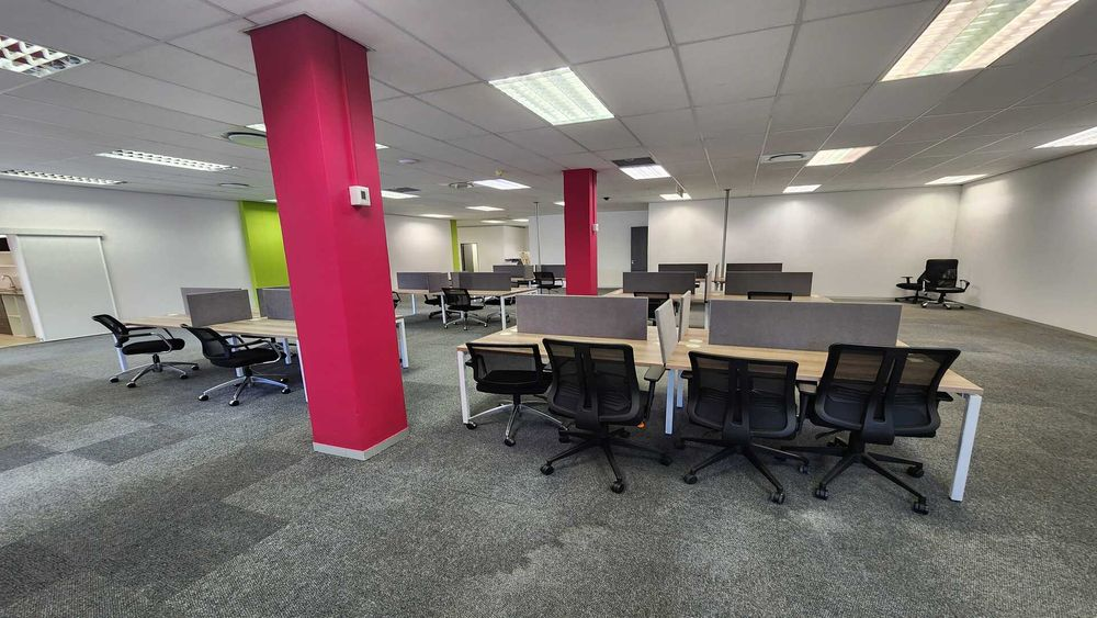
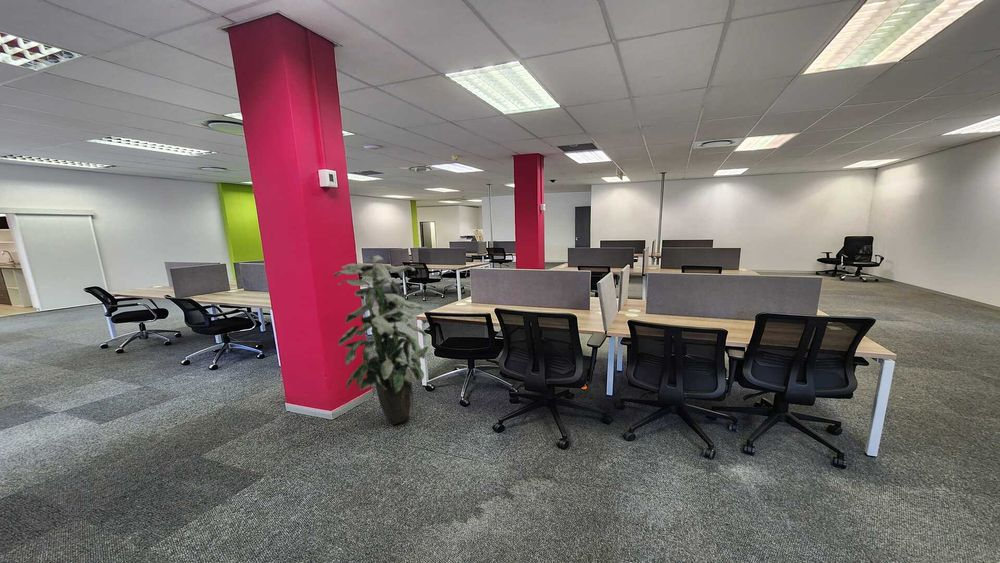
+ indoor plant (384, 339)
